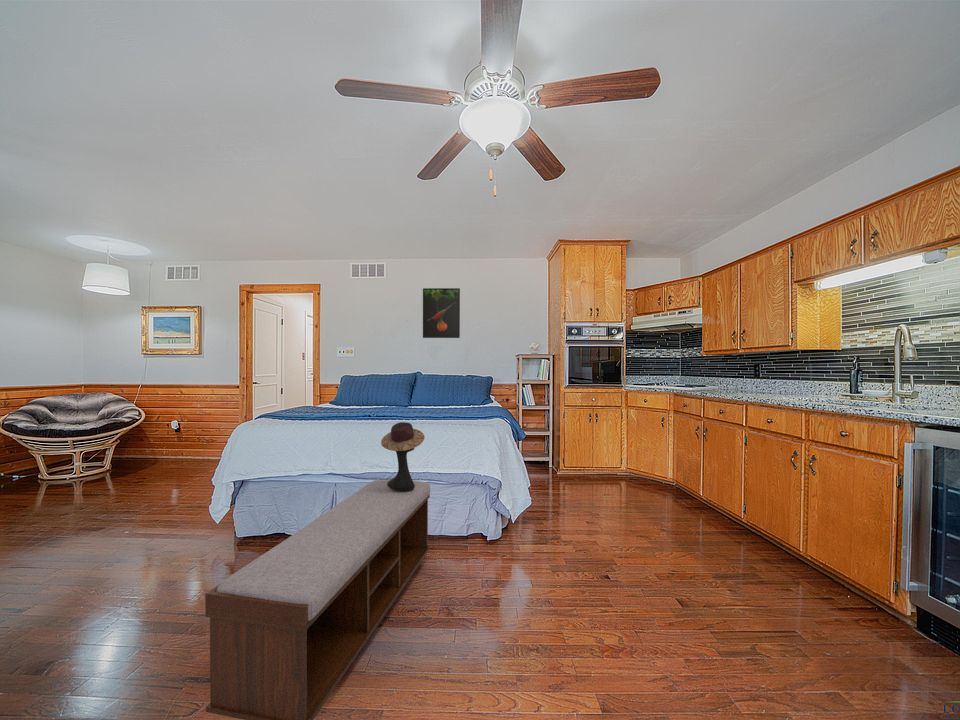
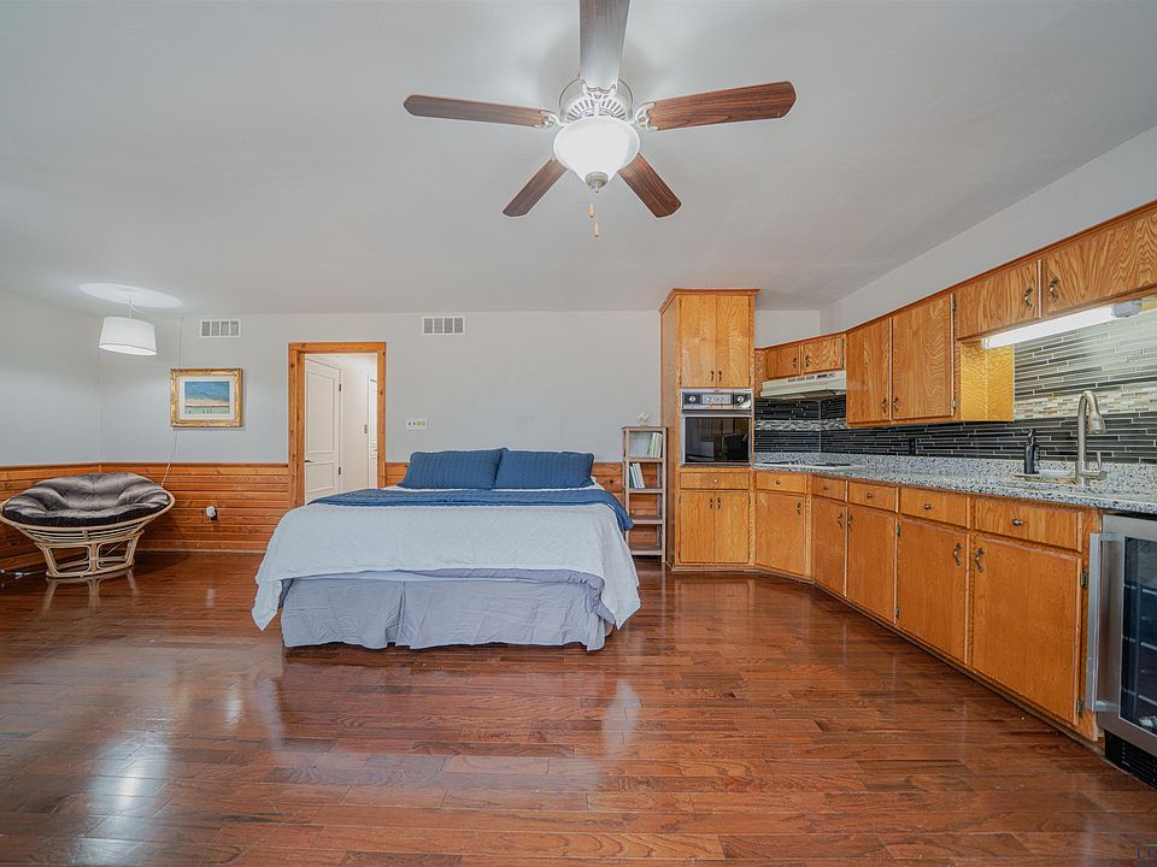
- fedora (397, 456)
- bench (352, 566)
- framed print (441, 313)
